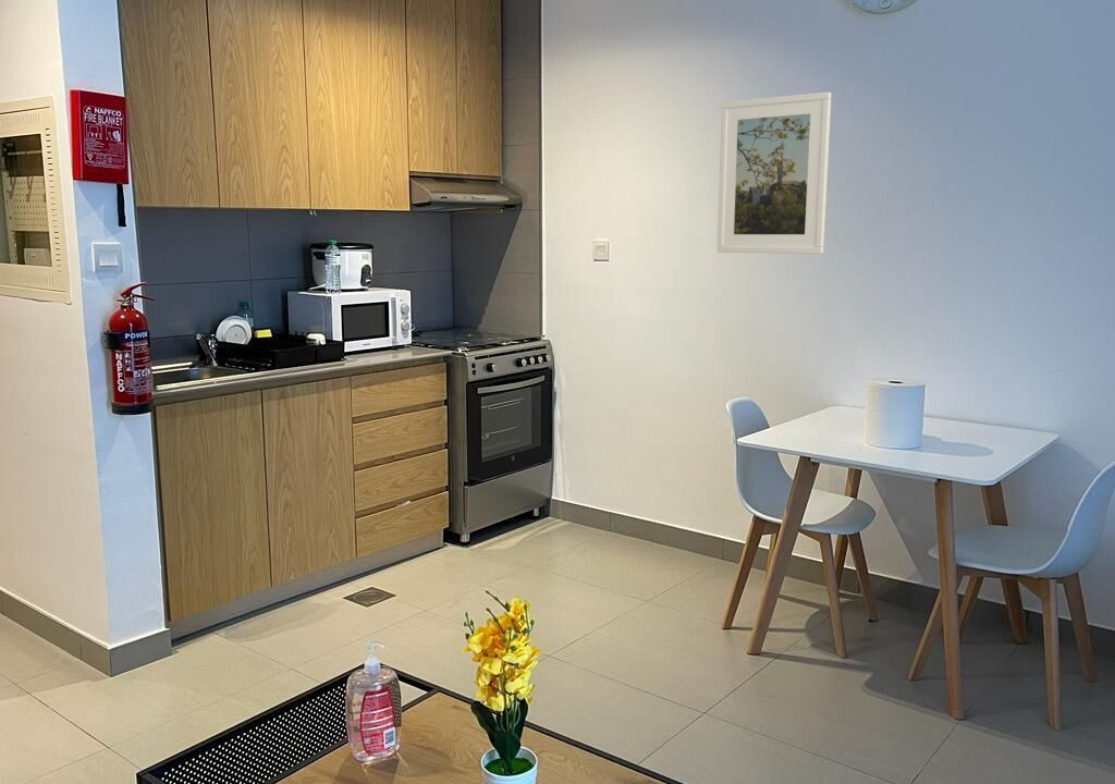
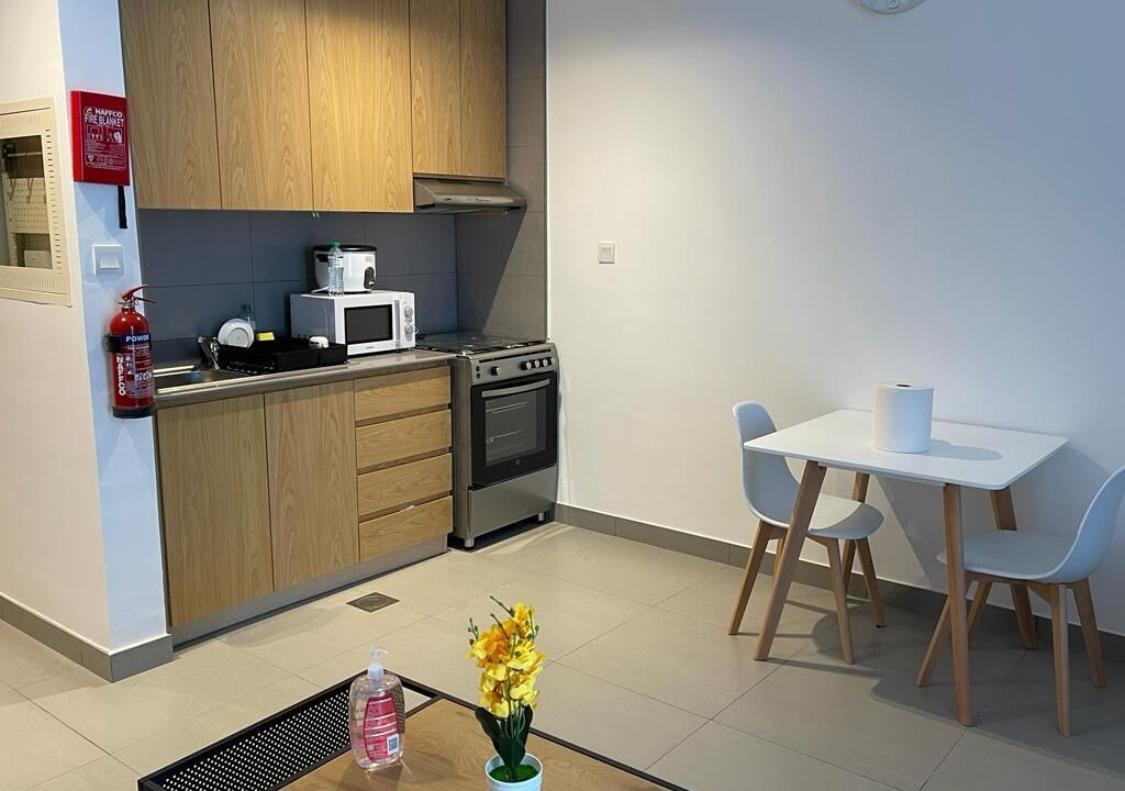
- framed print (771, 175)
